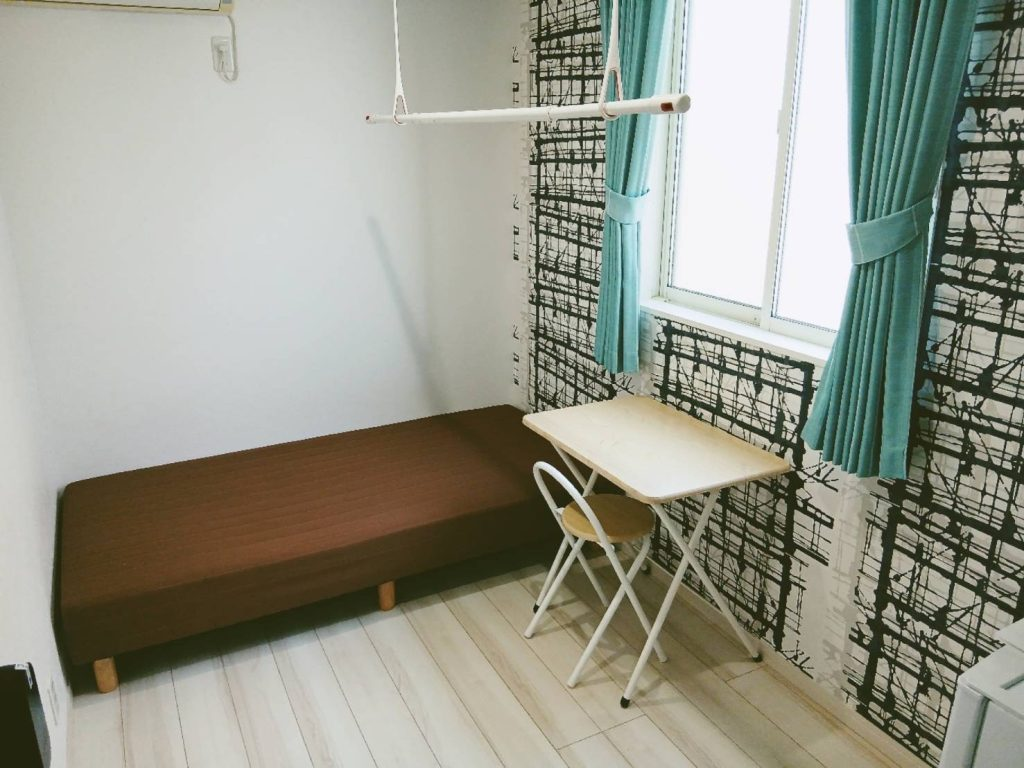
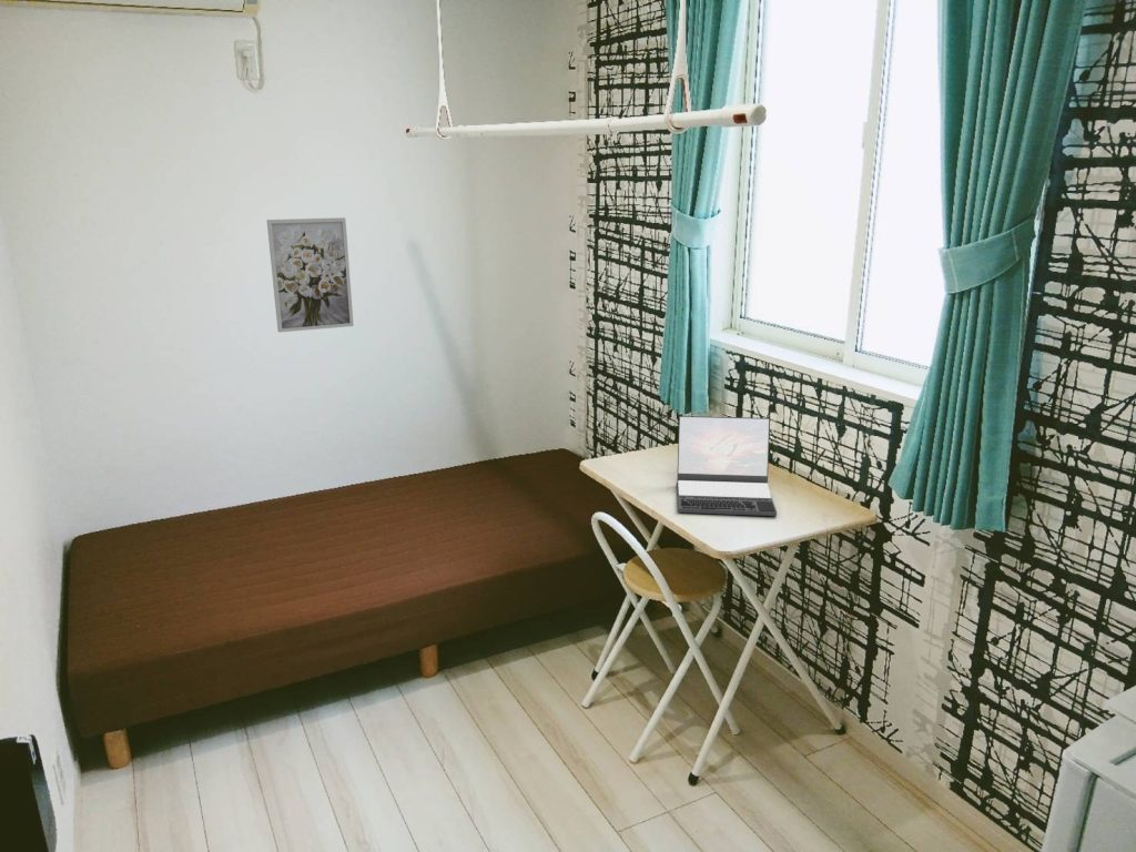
+ wall art (311, 274)
+ laptop (726, 464)
